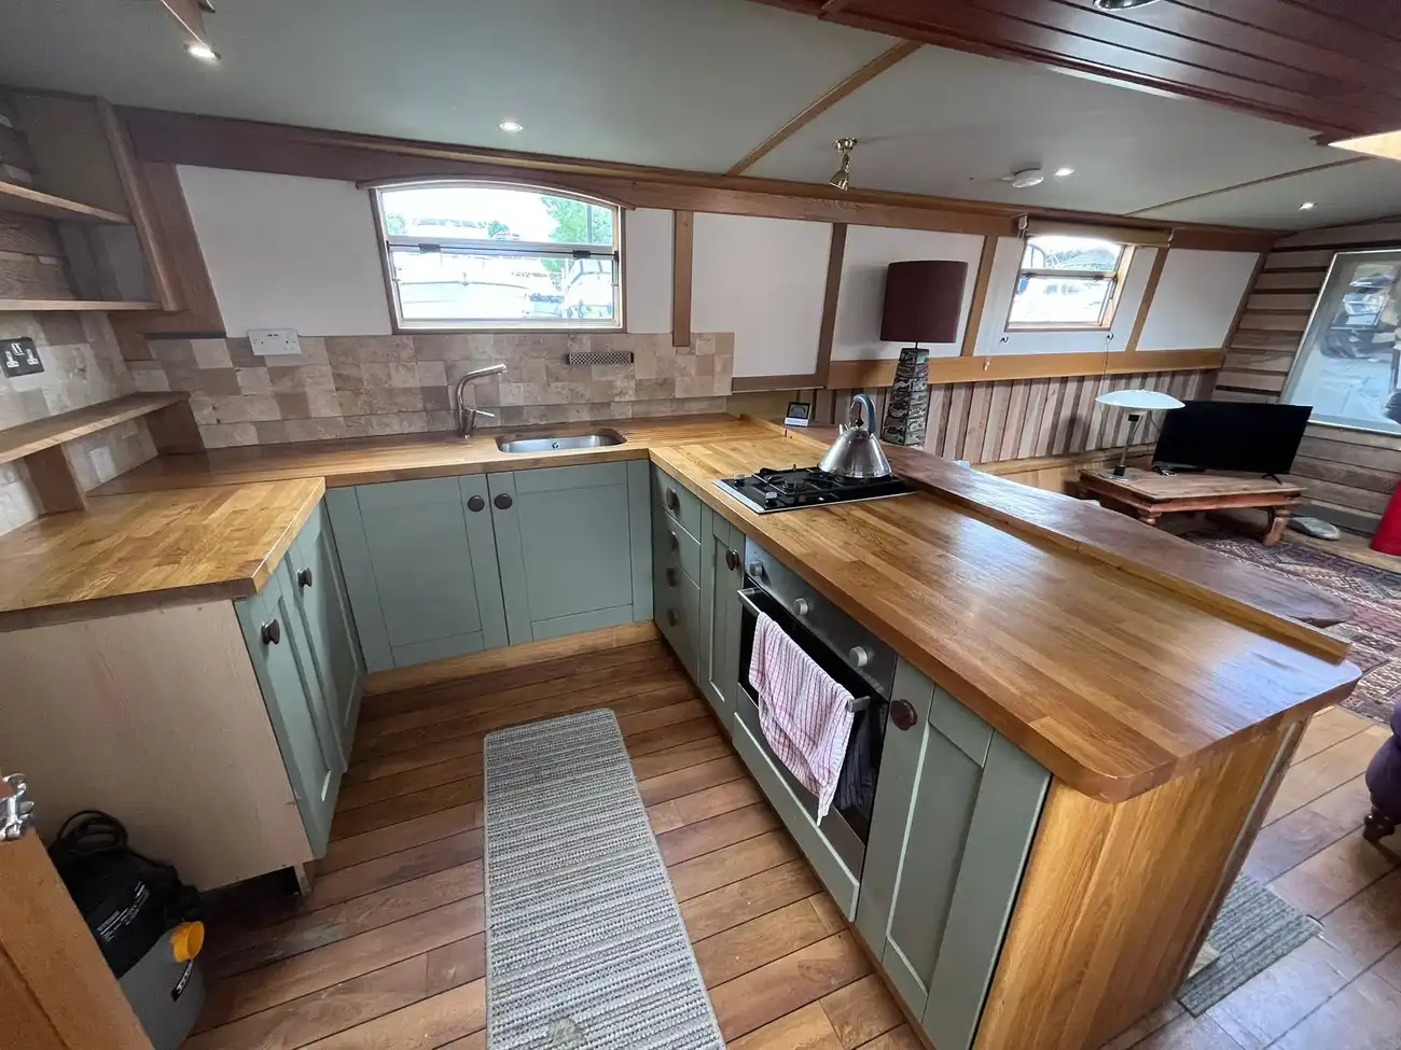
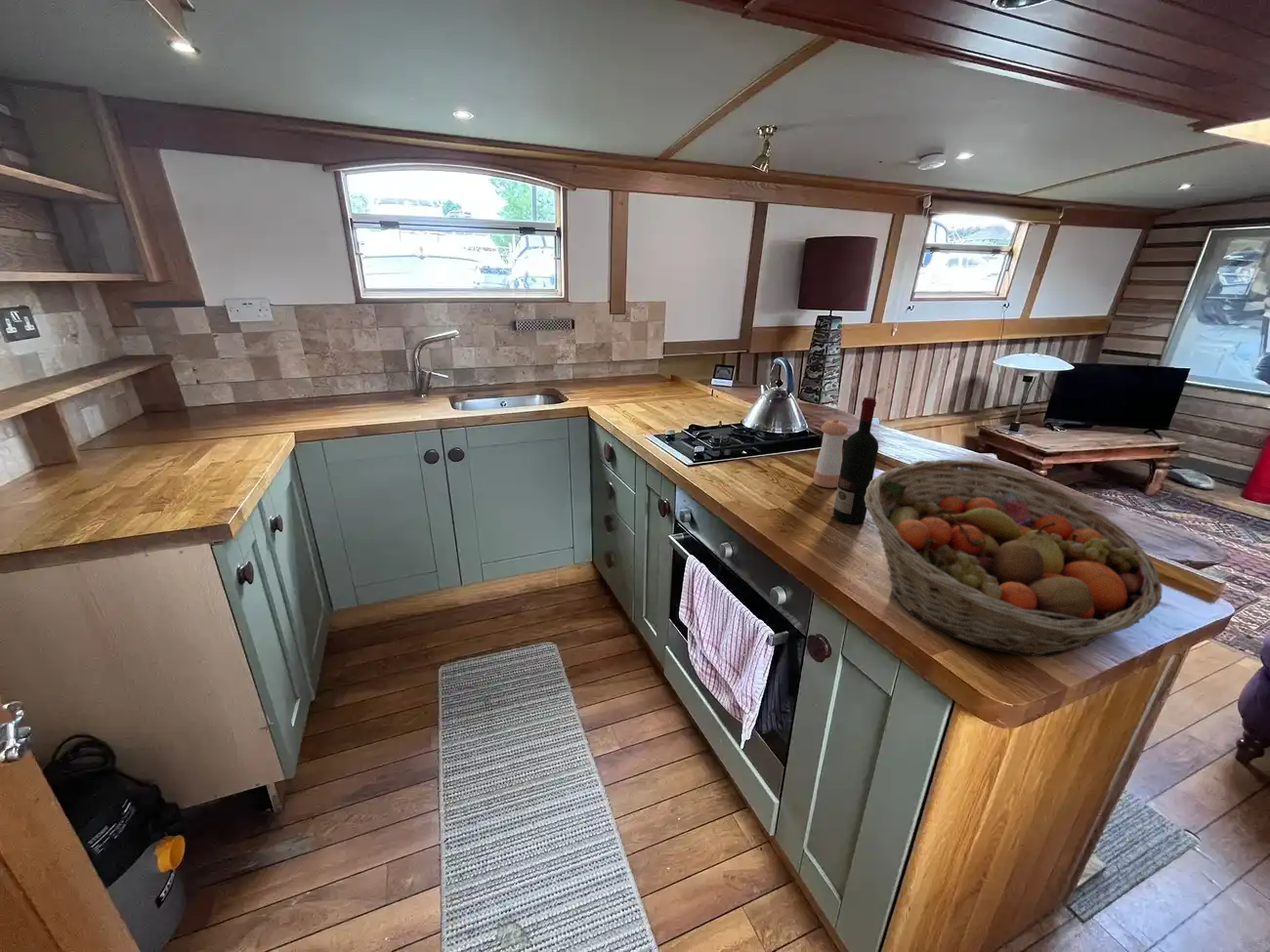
+ fruit basket (997, 548)
+ pepper shaker (830, 451)
+ alcohol (859, 460)
